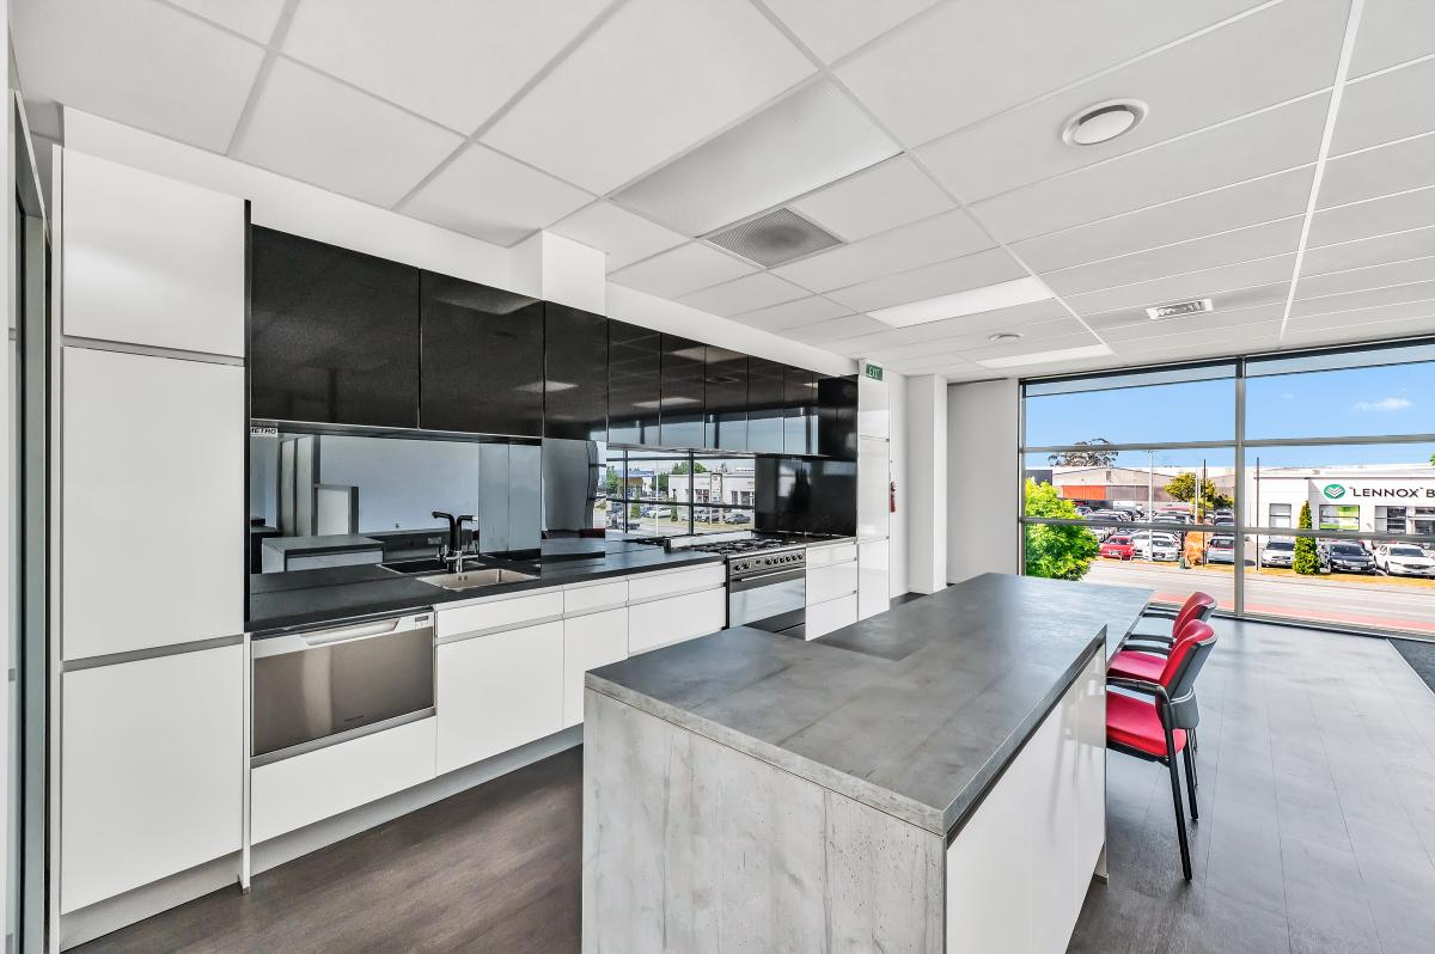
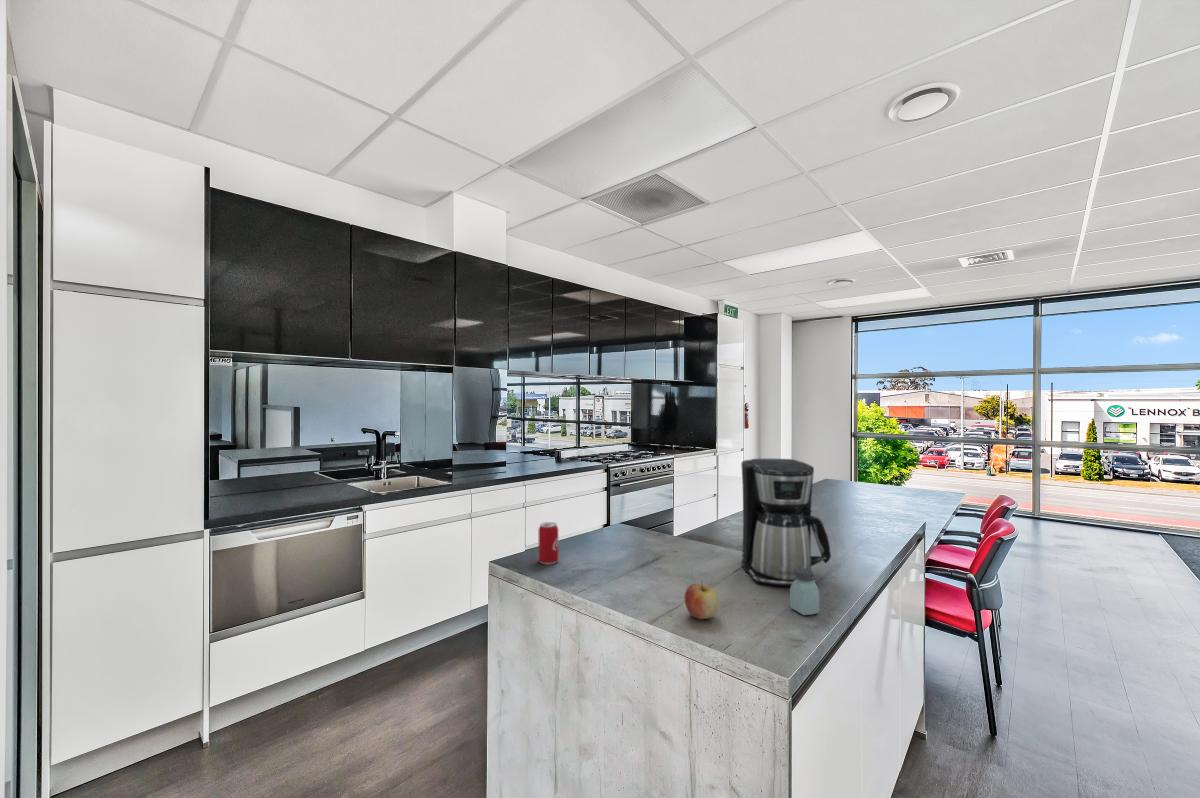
+ apple (701, 599)
+ saltshaker (804, 590)
+ coffee maker (783, 514)
+ beverage can (548, 543)
